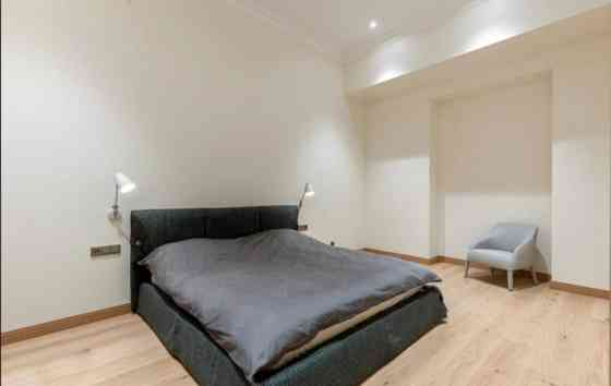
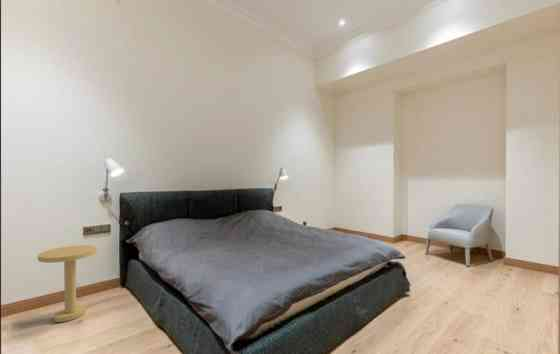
+ side table (69, 283)
